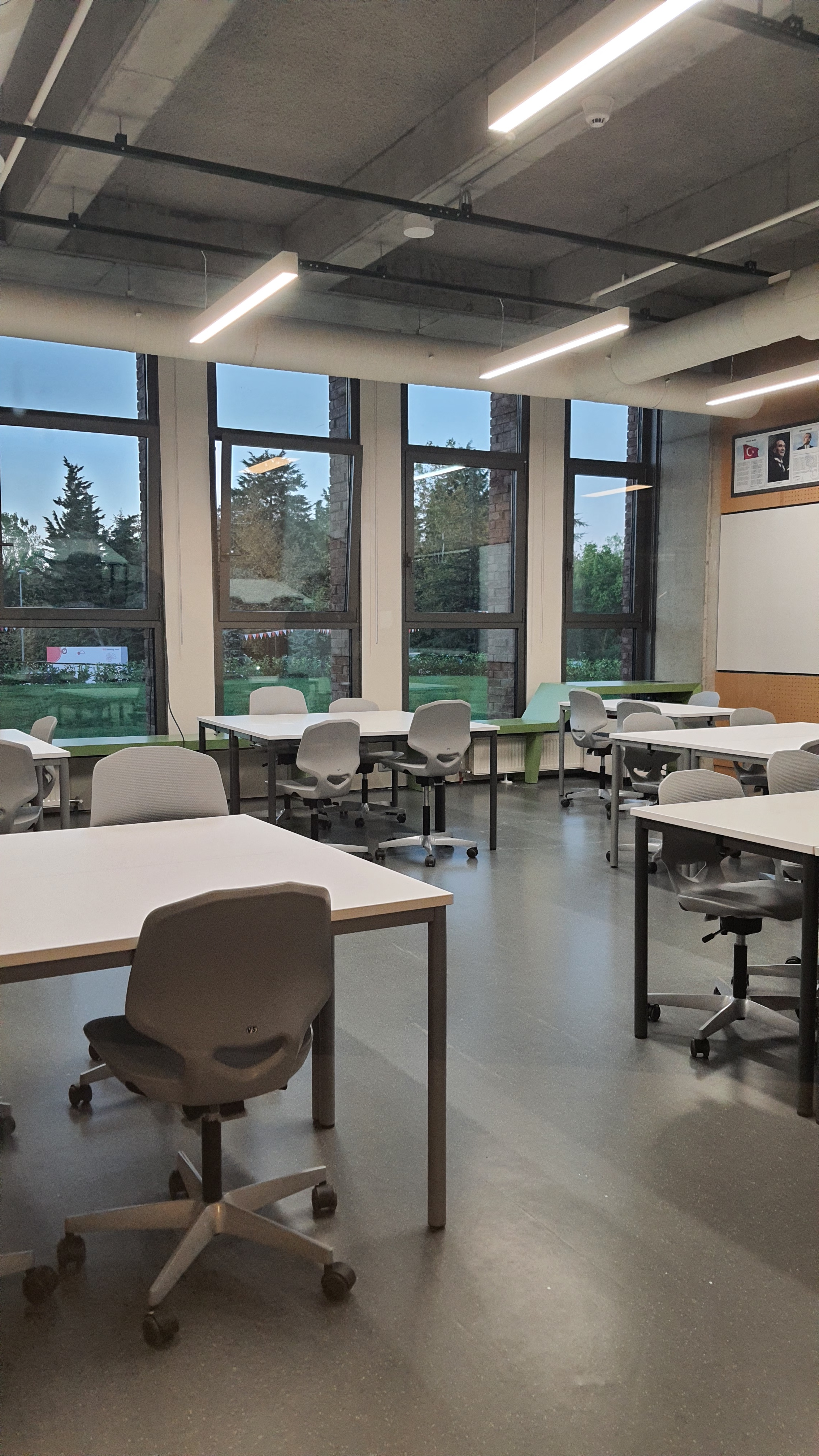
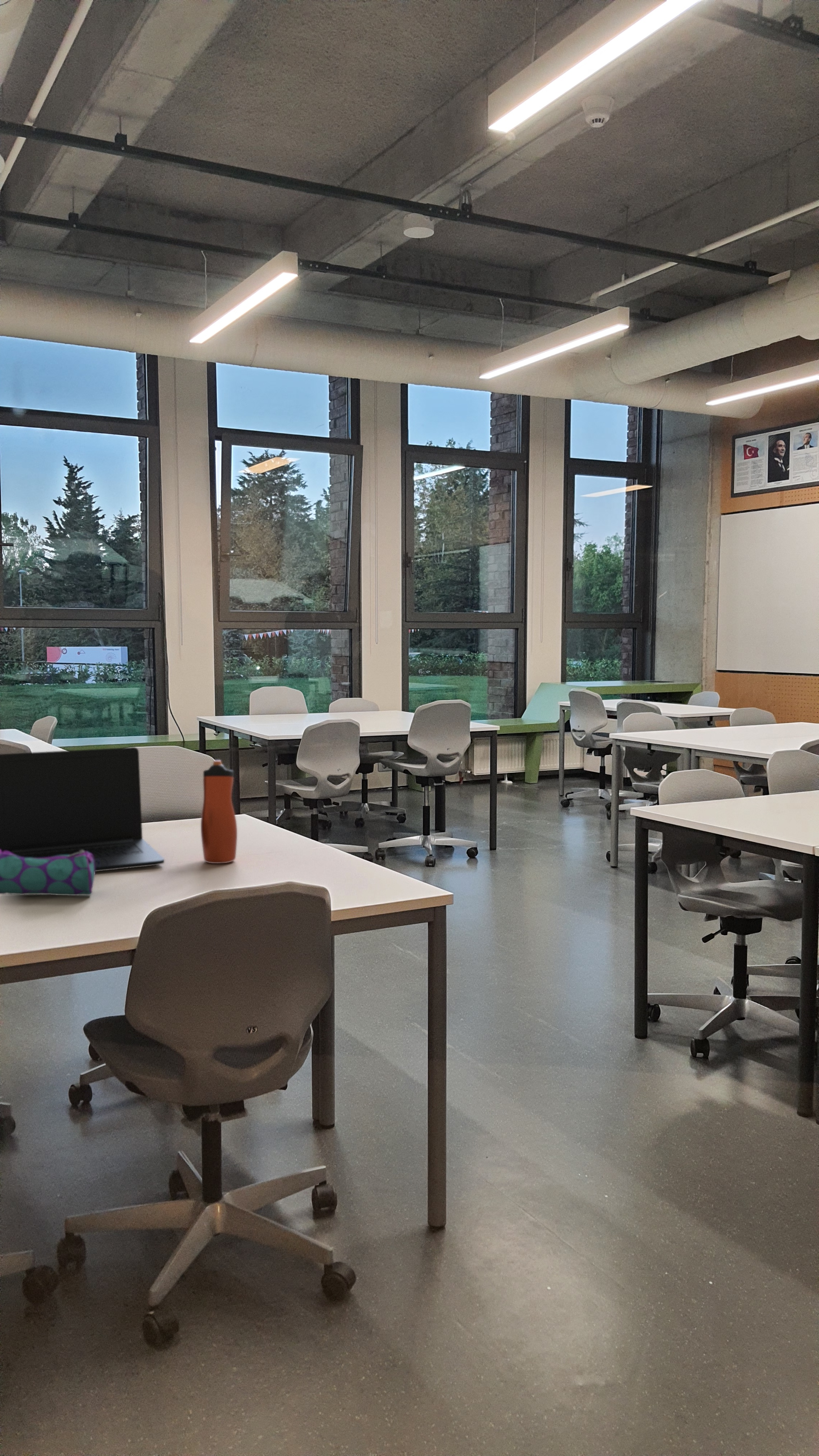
+ water bottle (218, 811)
+ laptop (78, 809)
+ pencil case (46, 872)
